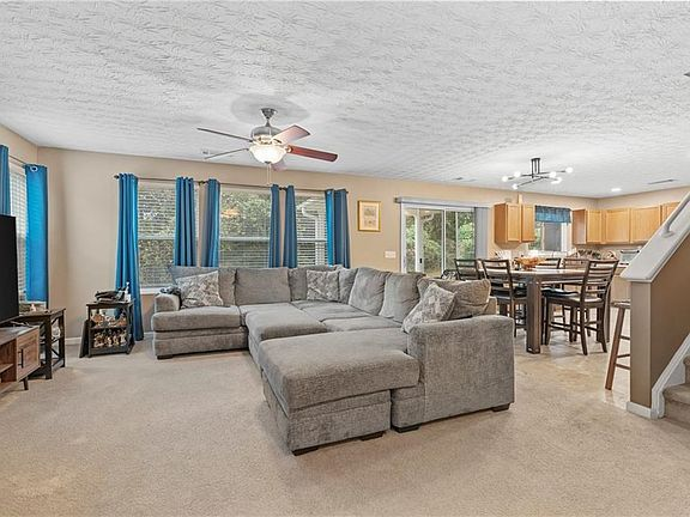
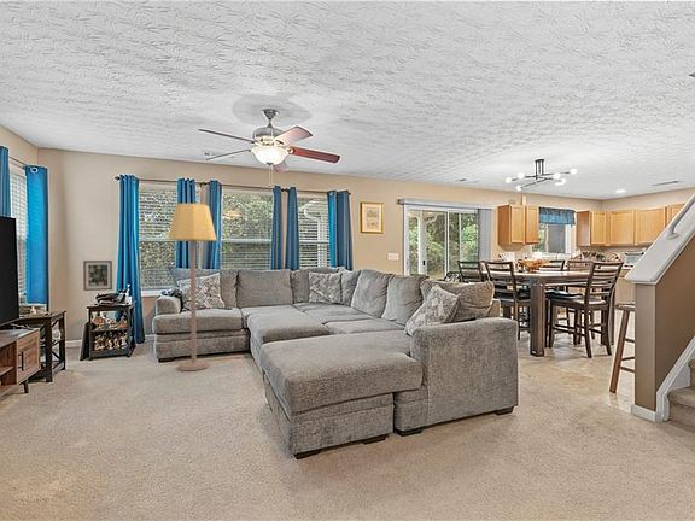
+ wall art (98, 275)
+ lamp (193, 286)
